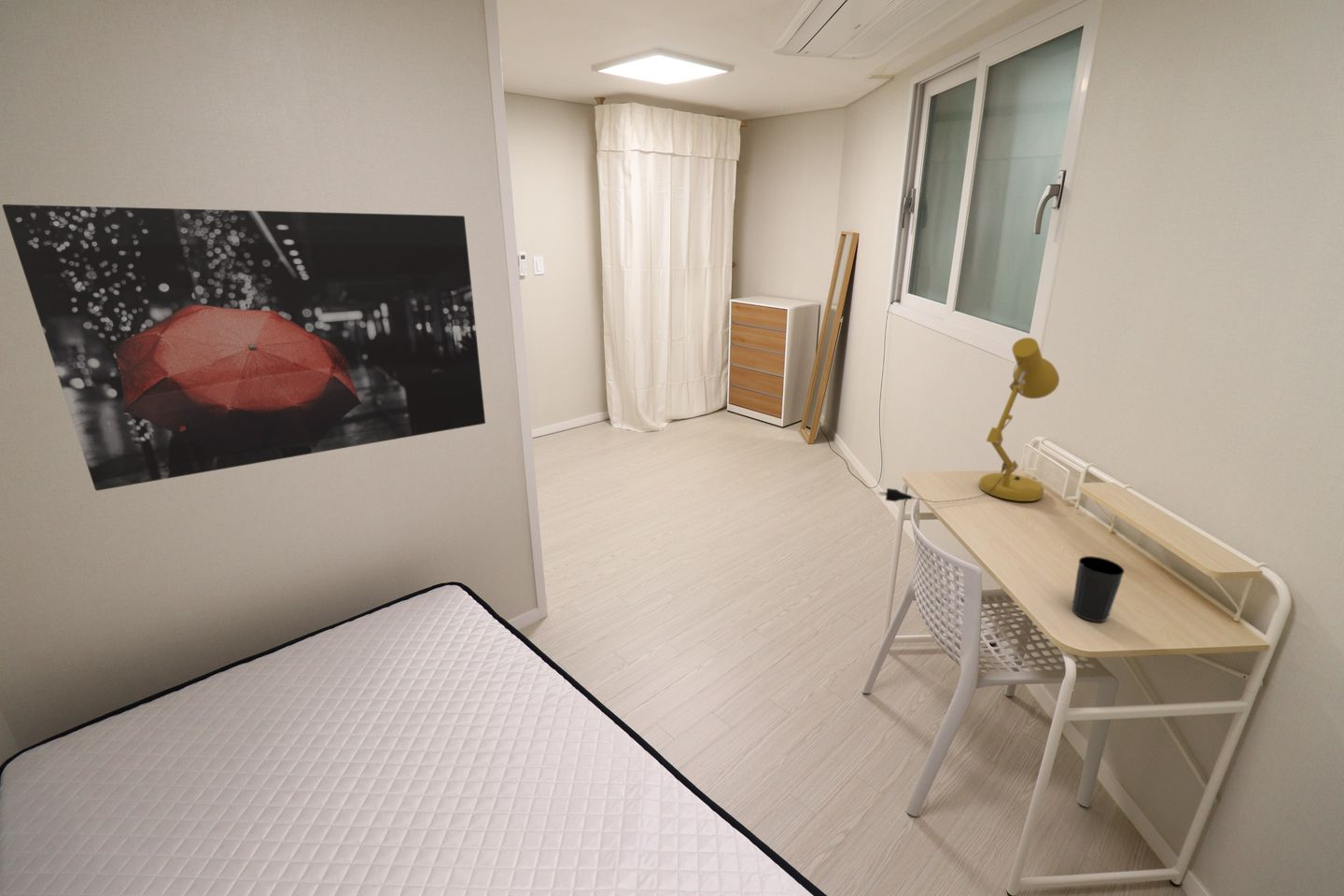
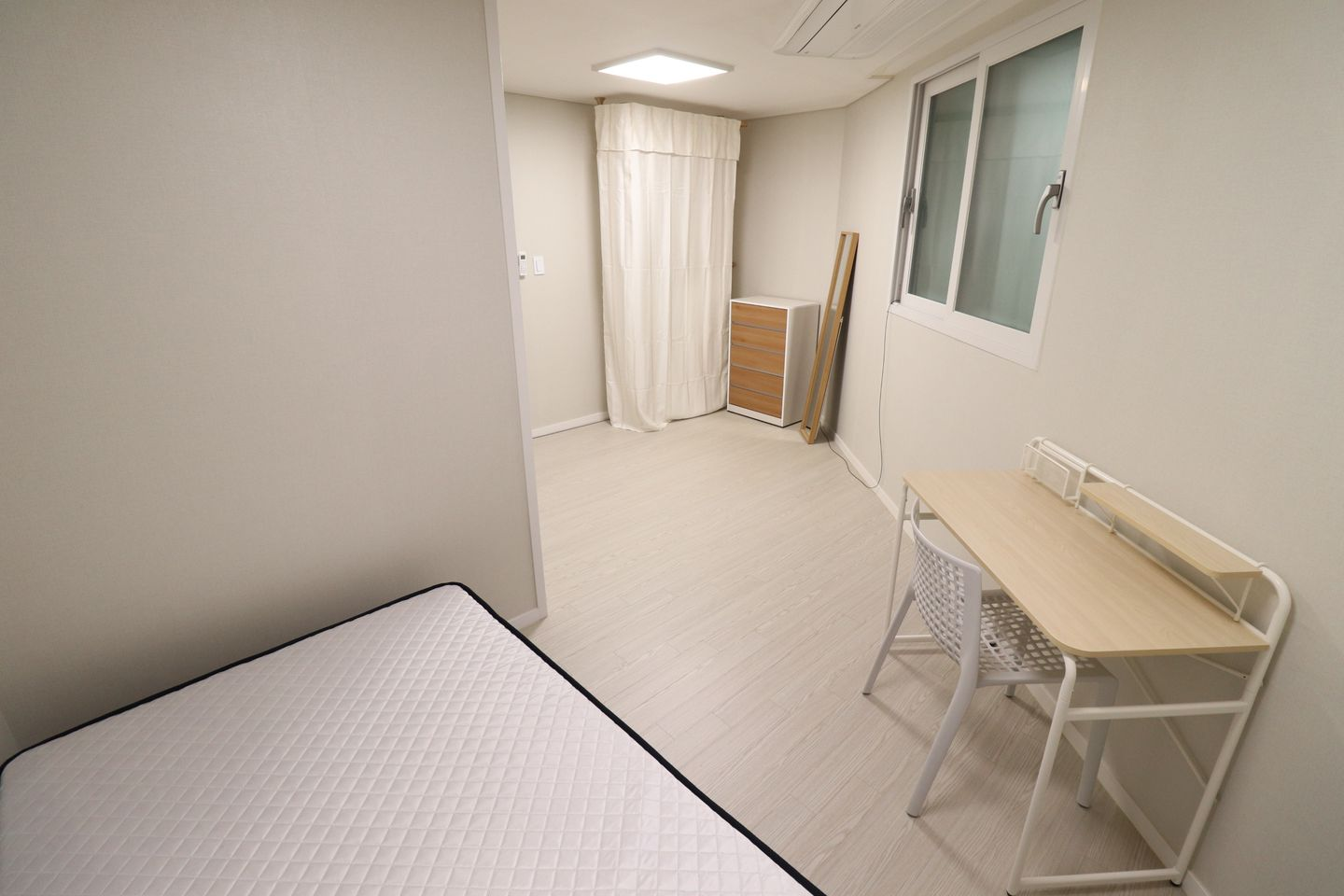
- desk lamp (991, 428)
- cup (1095, 590)
- wall art (298, 338)
